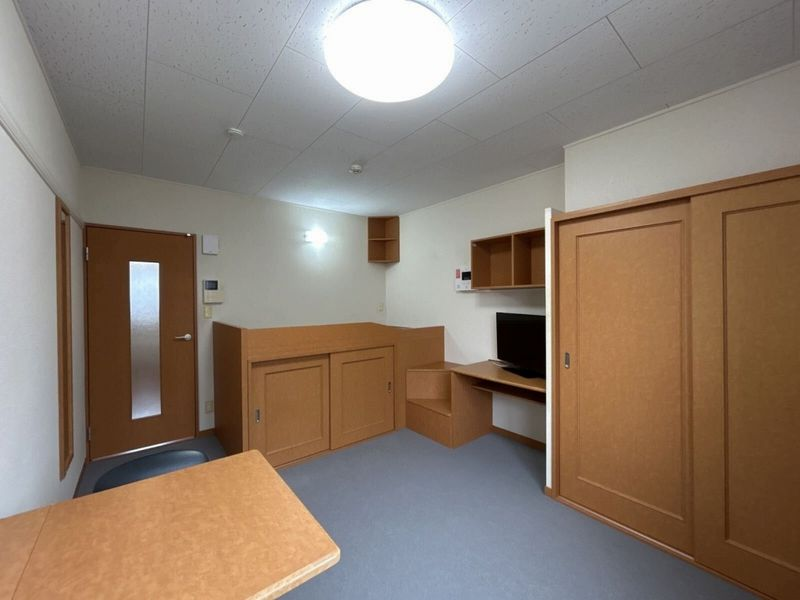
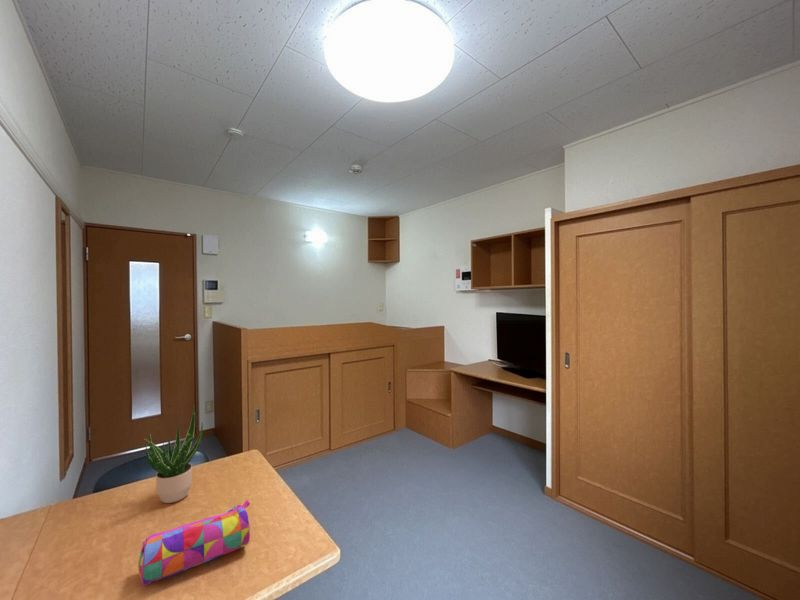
+ pencil case (199, 539)
+ potted plant (176, 454)
